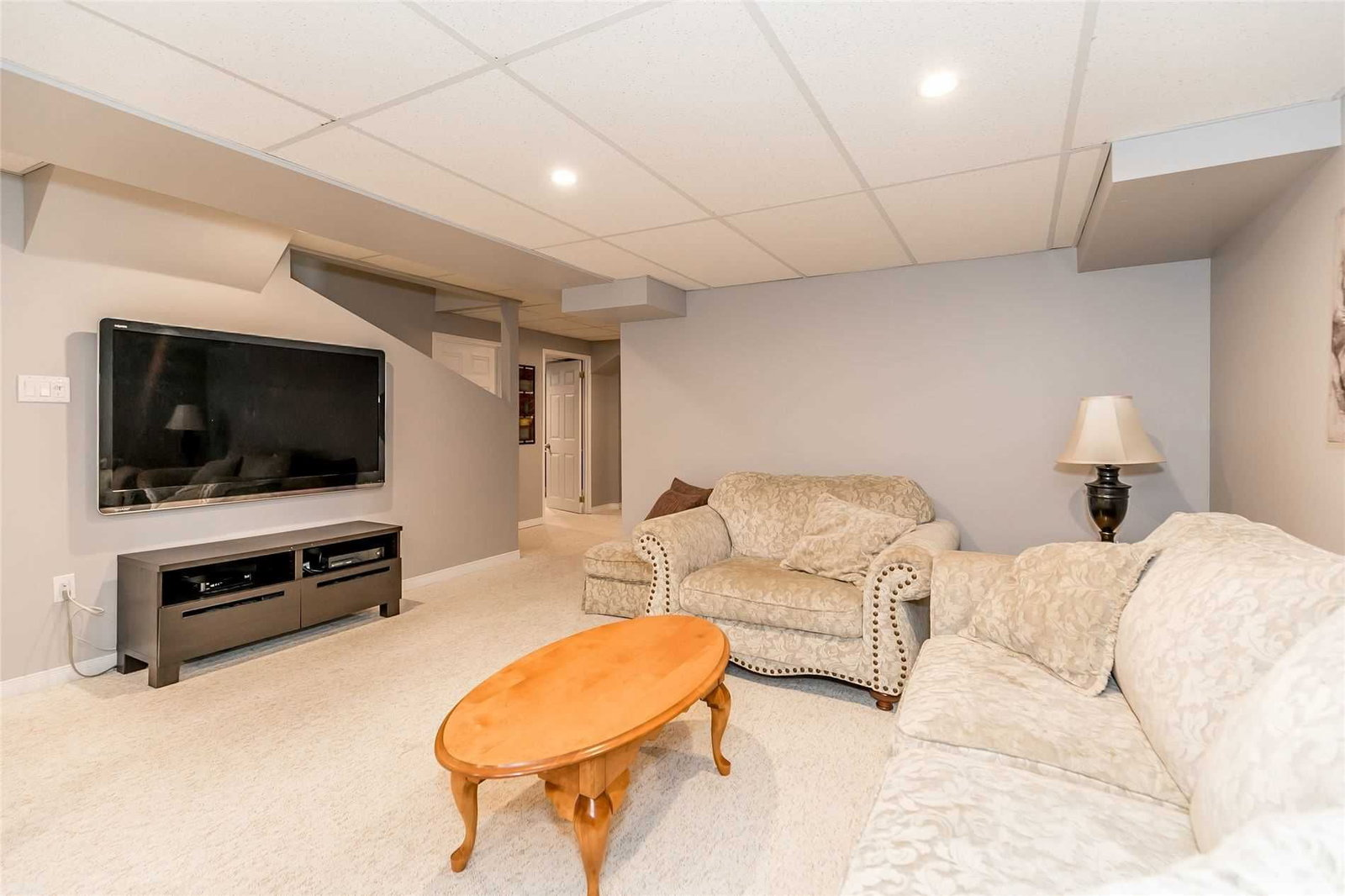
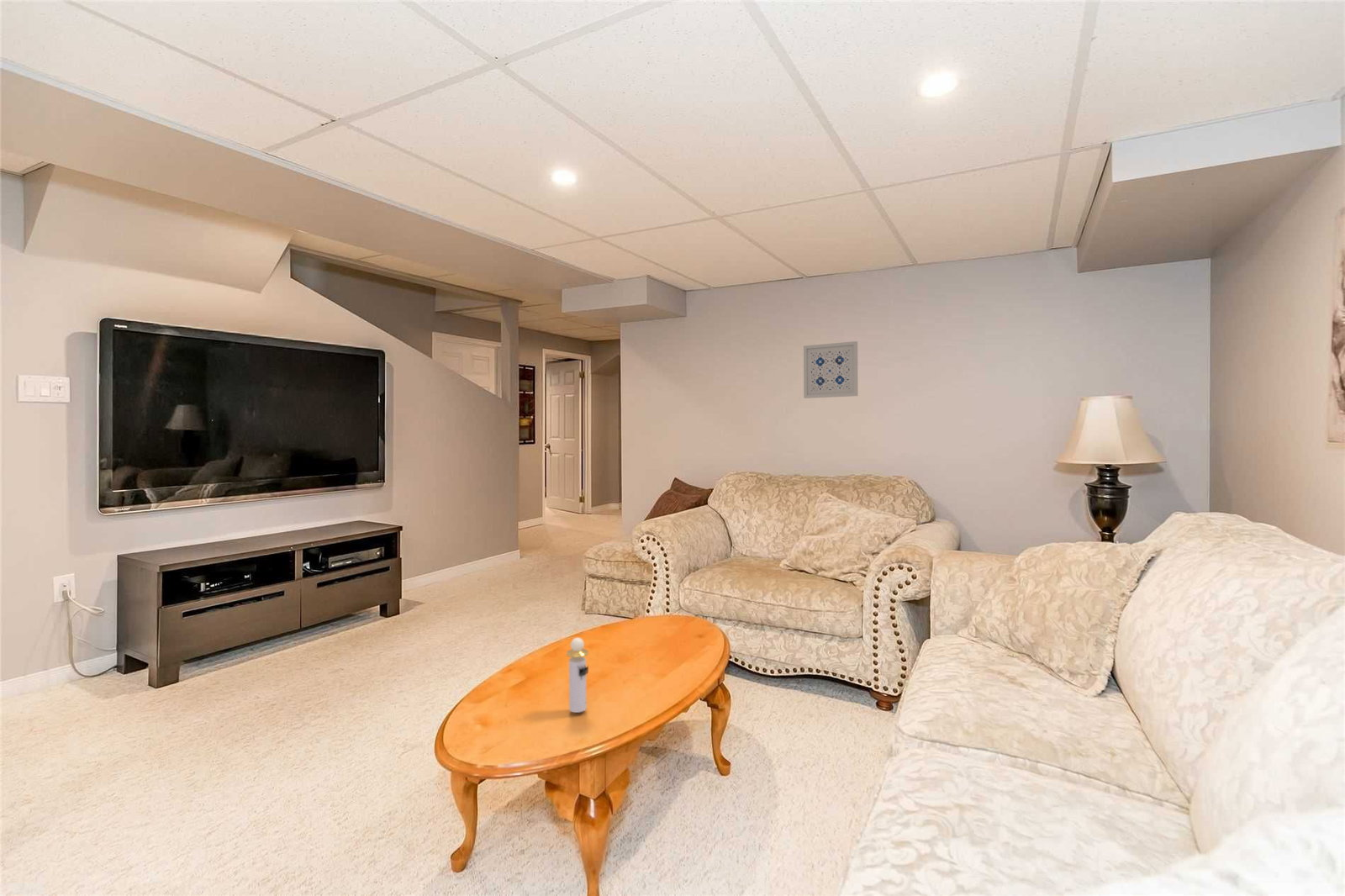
+ perfume bottle (578, 674)
+ wall art (830, 370)
